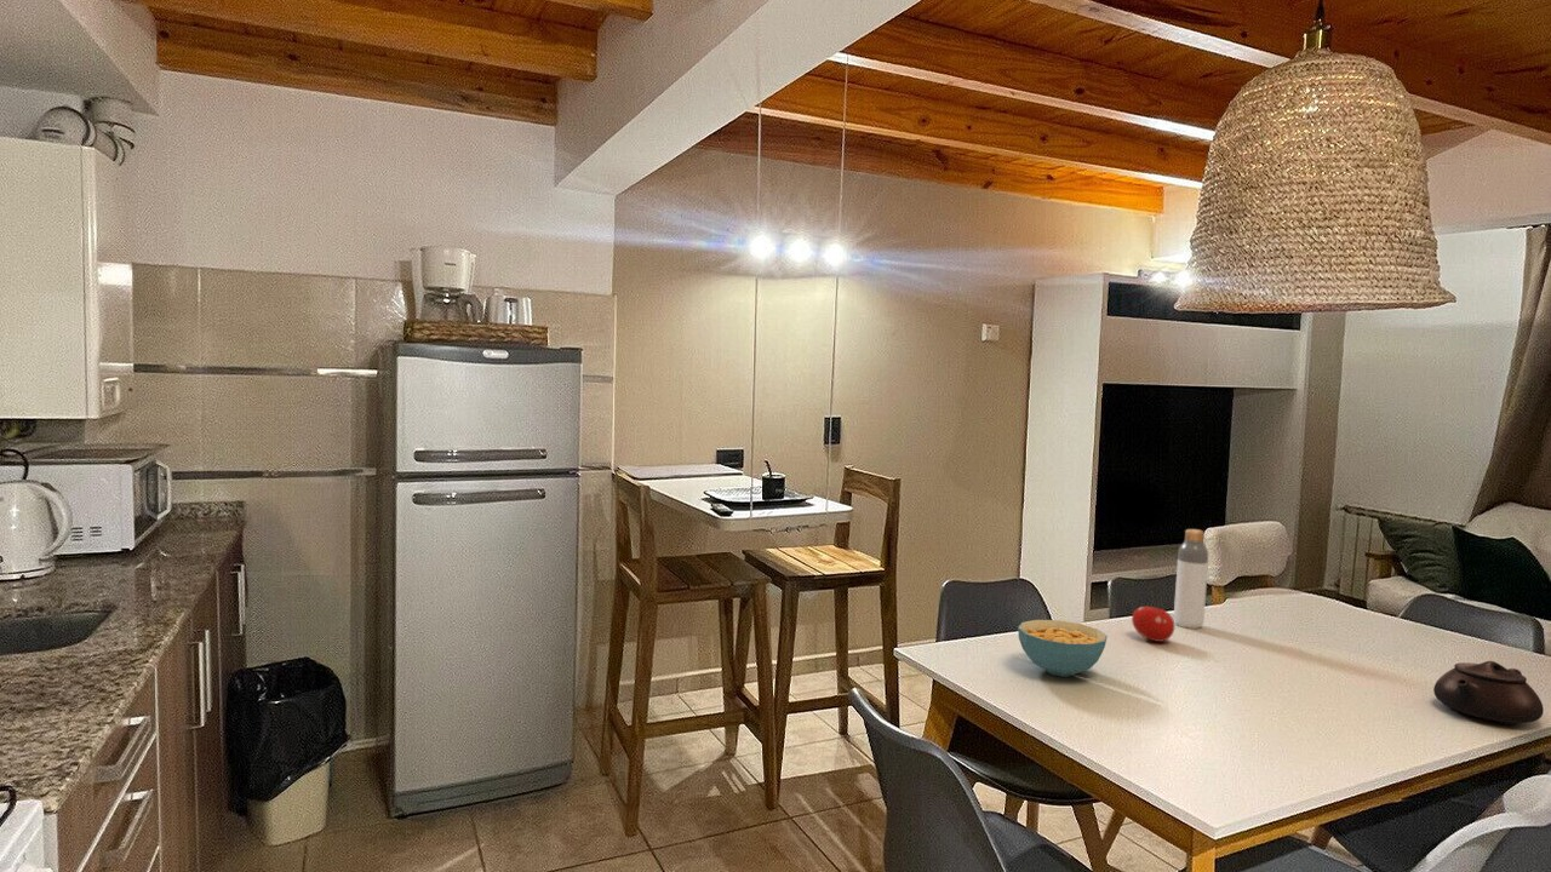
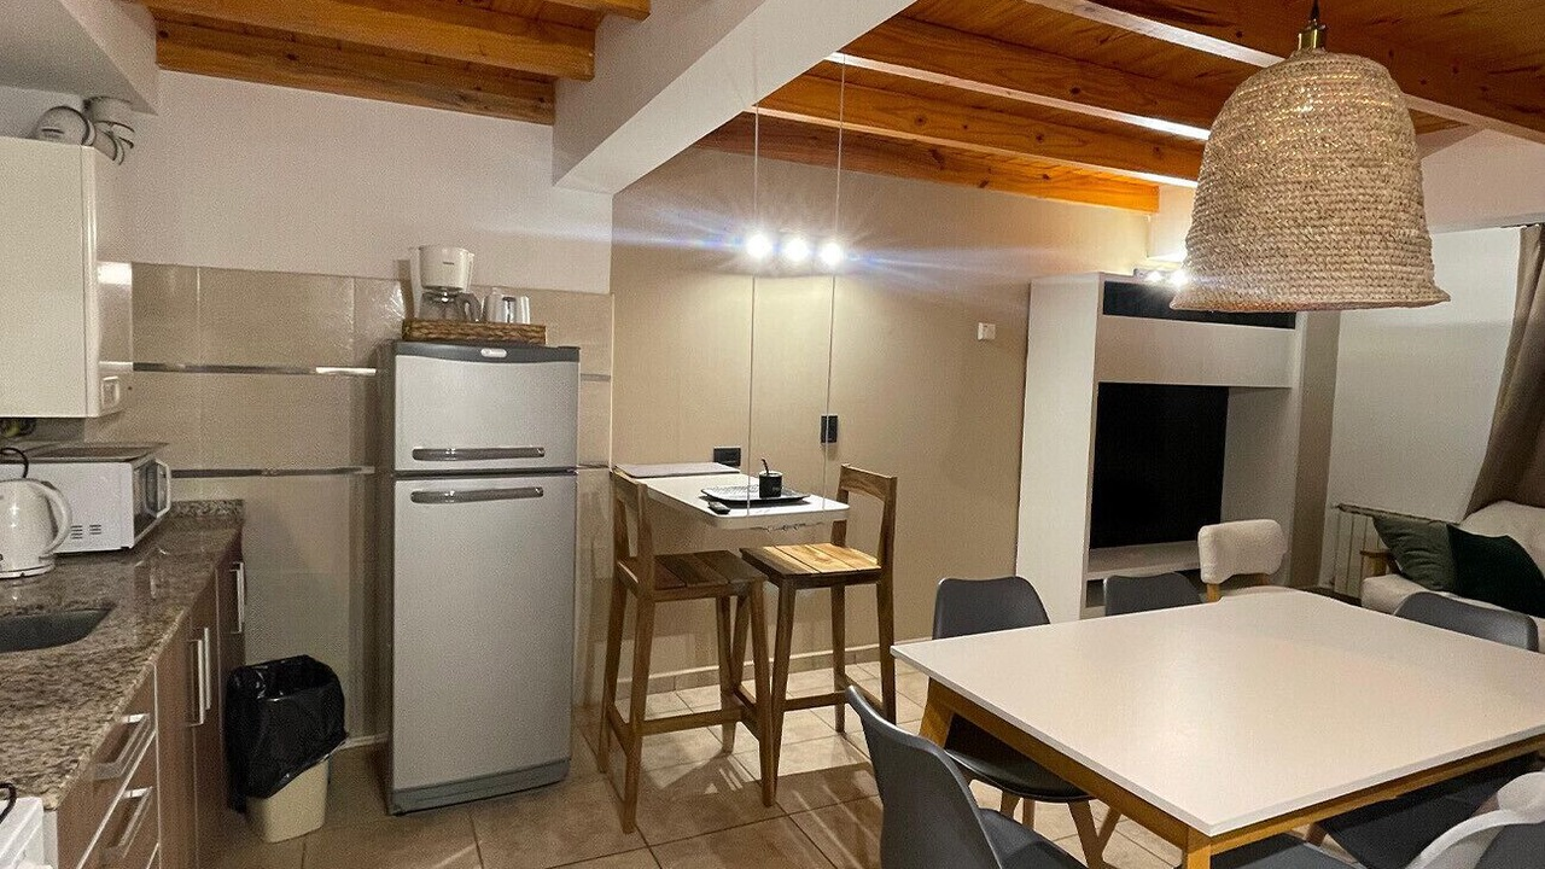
- bottle (1191, 578)
- cereal bowl (1060, 652)
- fruit (1152, 621)
- teapot (1490, 687)
